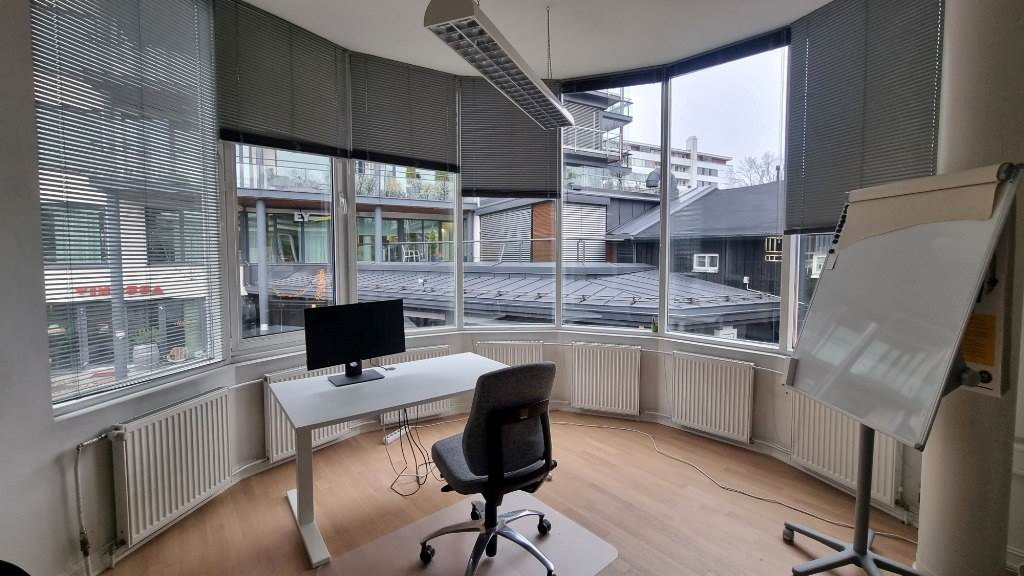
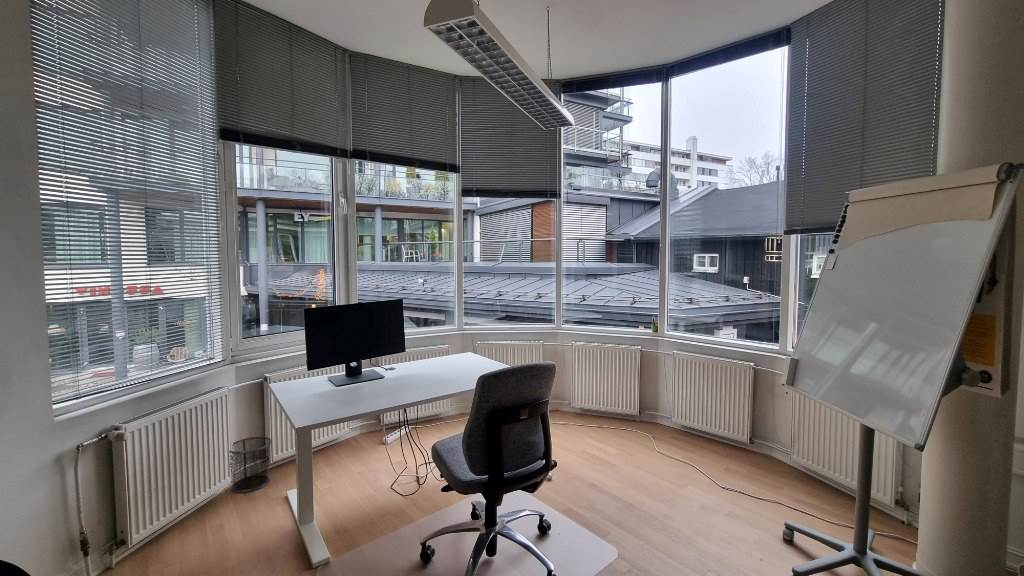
+ waste bin (250, 464)
